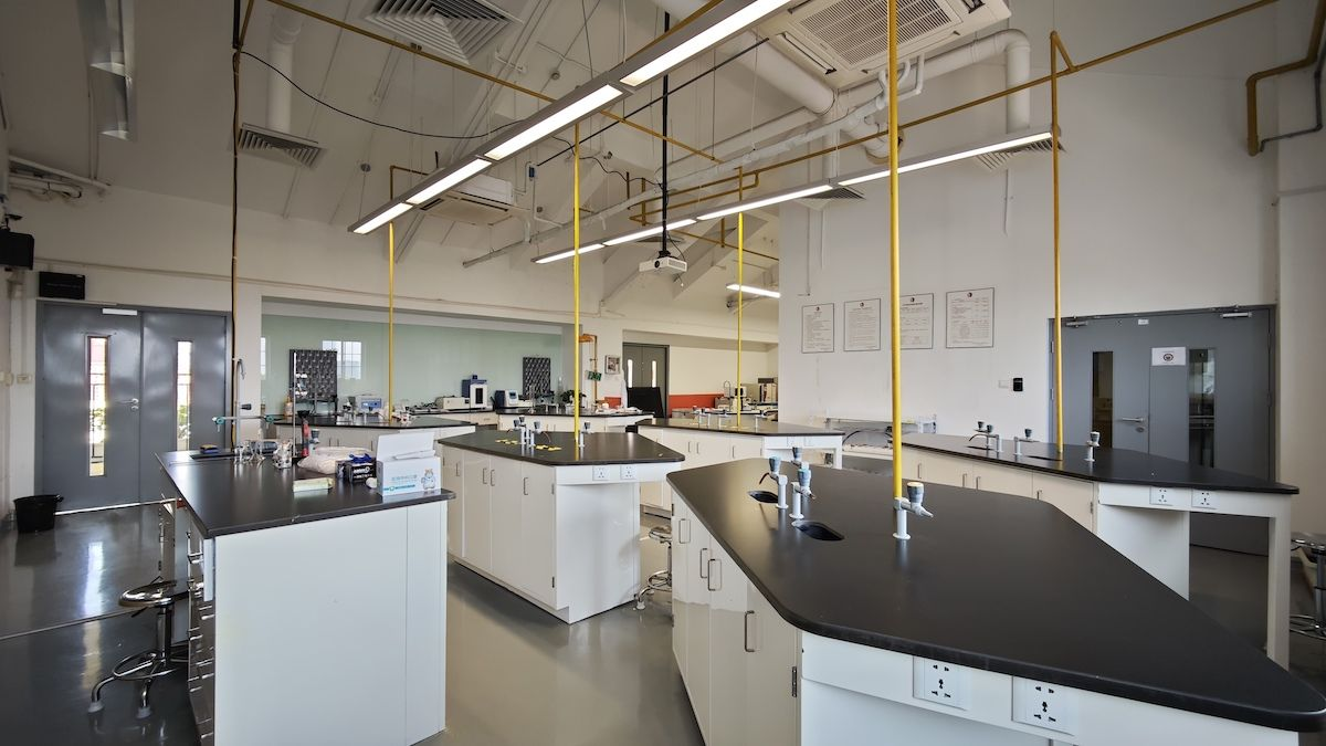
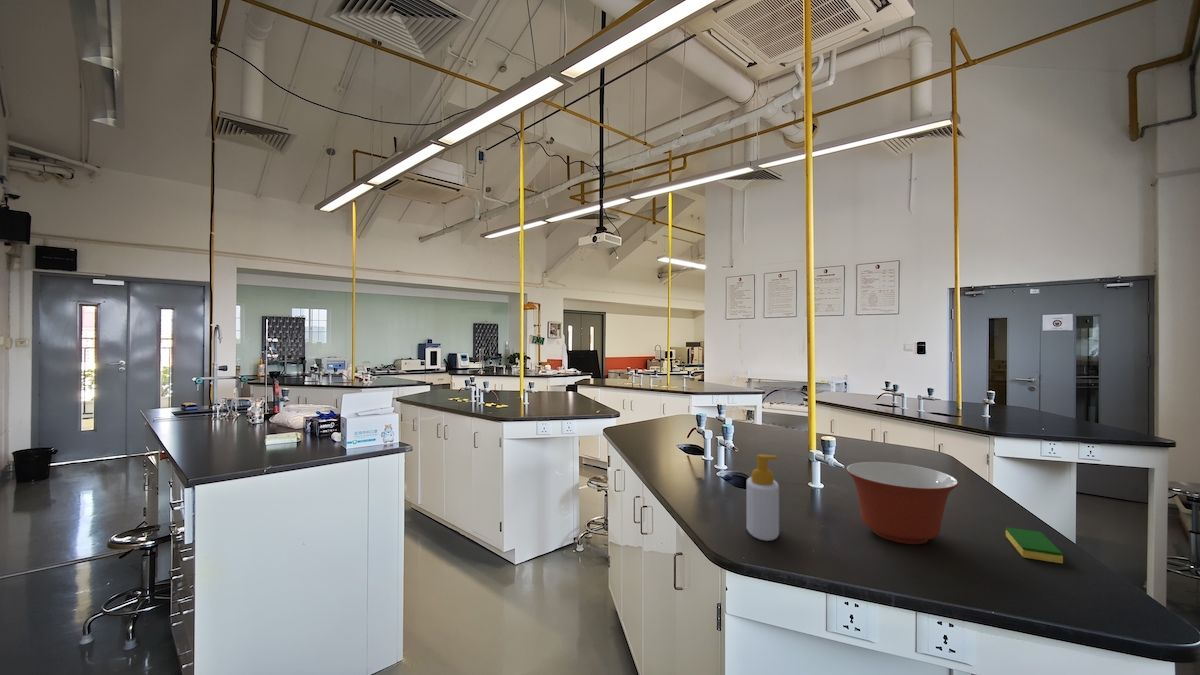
+ soap bottle (762, 493)
+ mixing bowl (899, 503)
+ dish sponge (1032, 544)
